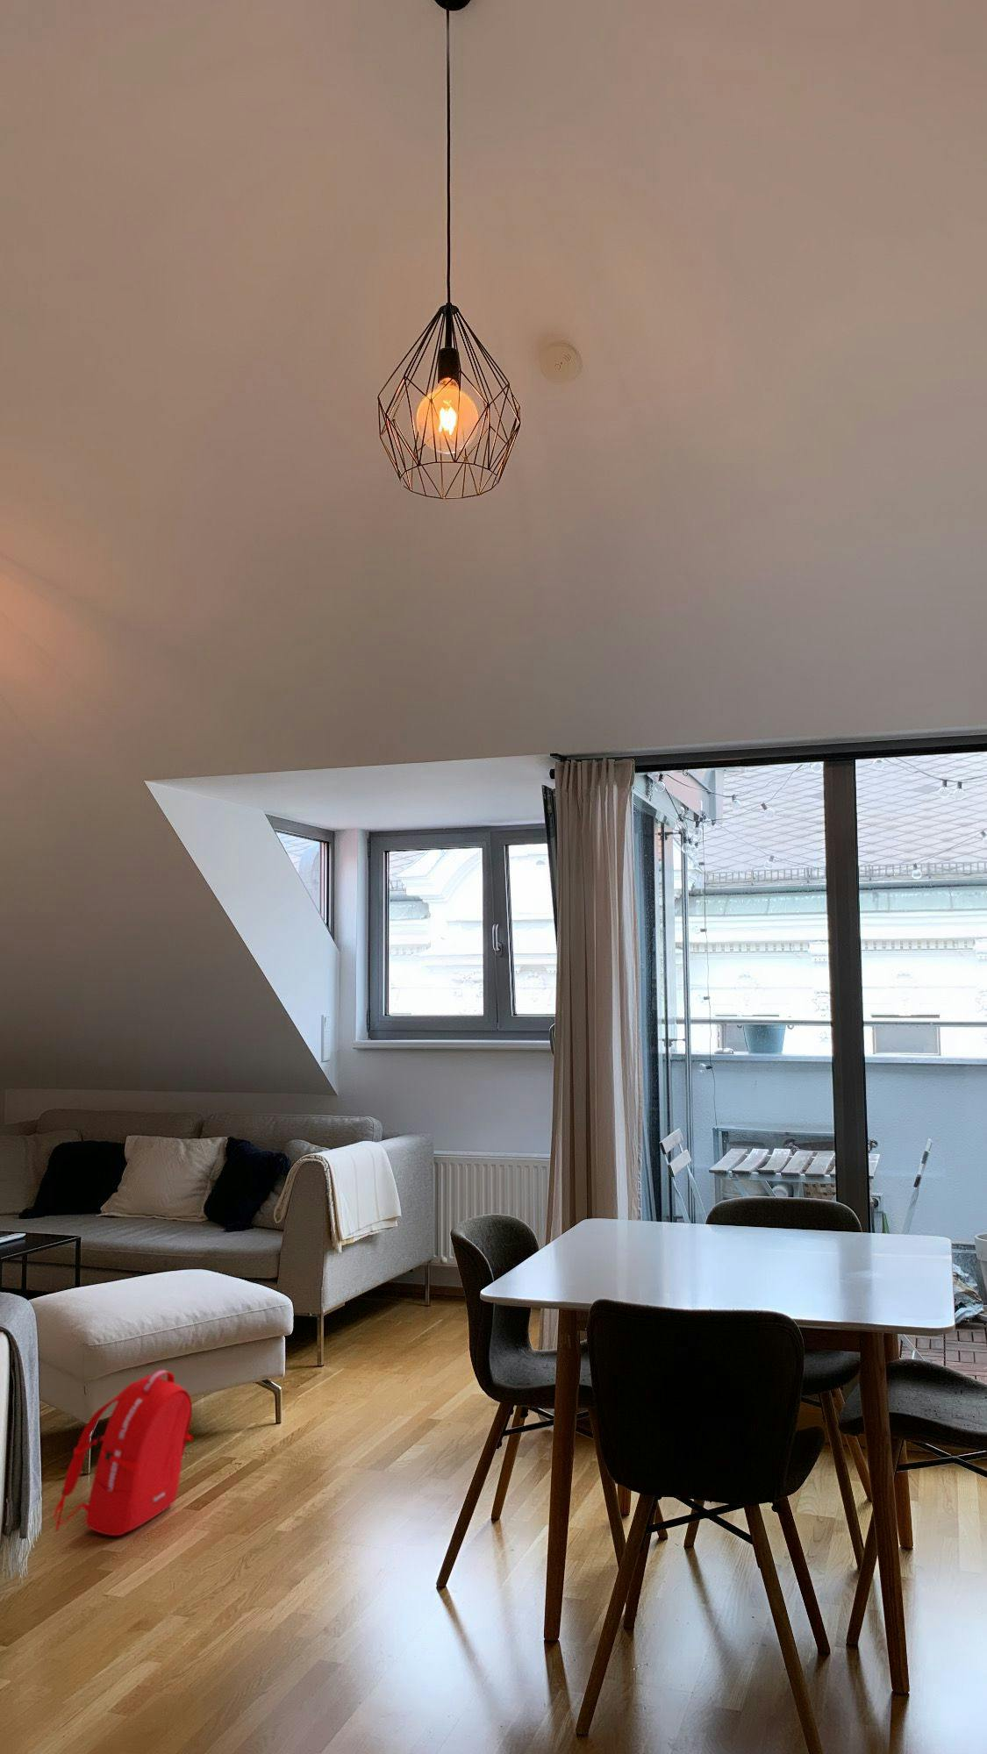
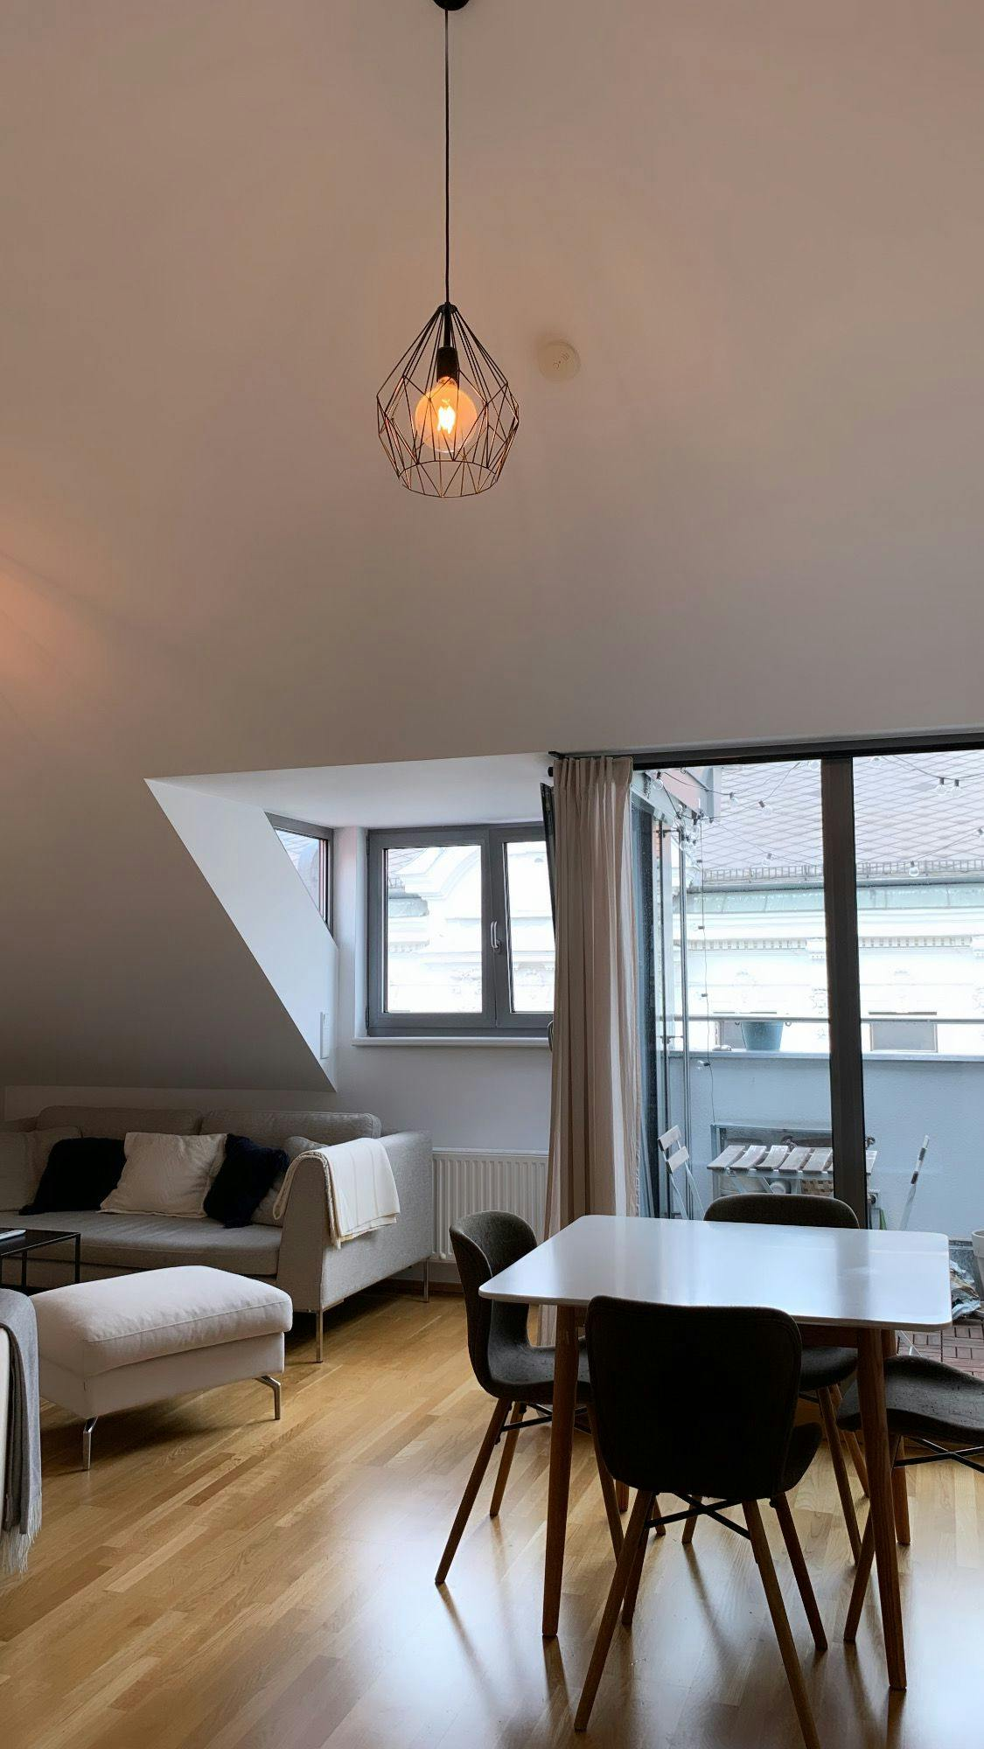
- backpack (131, 1443)
